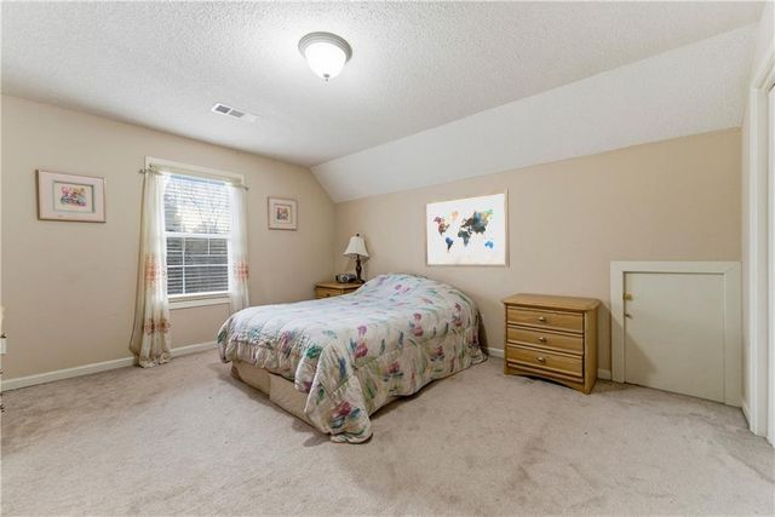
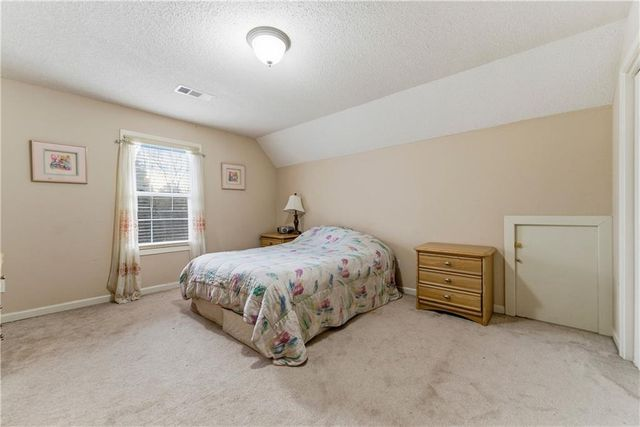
- wall art (463, 231)
